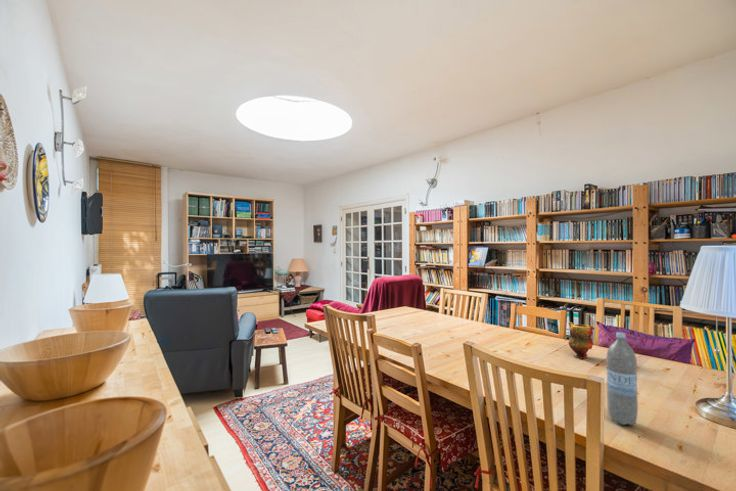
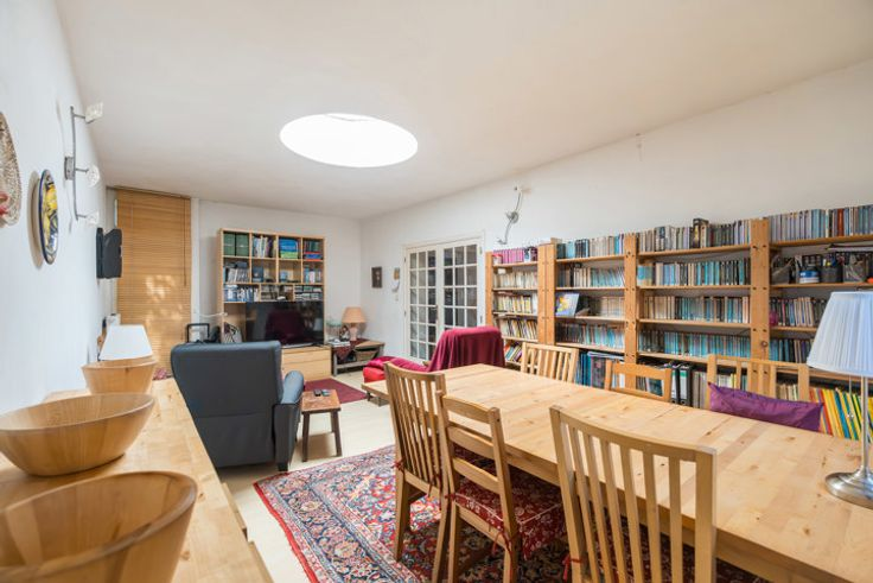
- water bottle (621, 377)
- teapot (582, 338)
